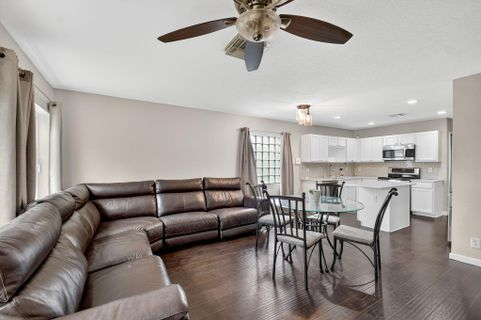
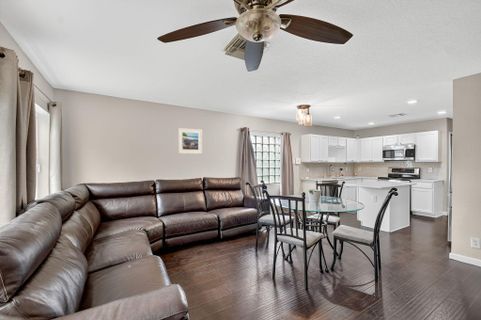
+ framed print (190, 141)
